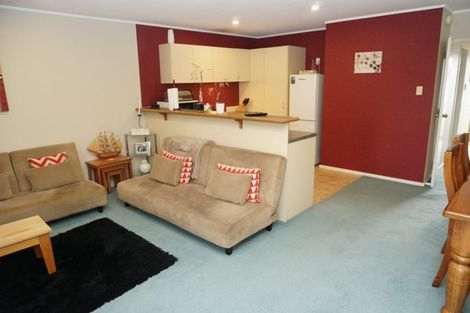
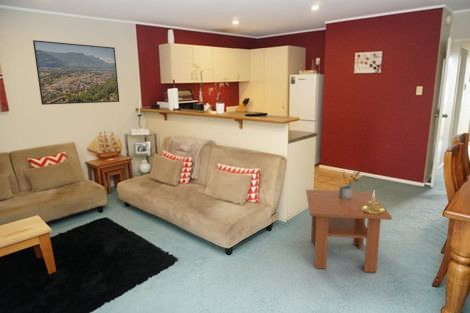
+ coffee table (342, 228)
+ potted plant (349, 184)
+ candle holder (375, 200)
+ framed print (80, 74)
